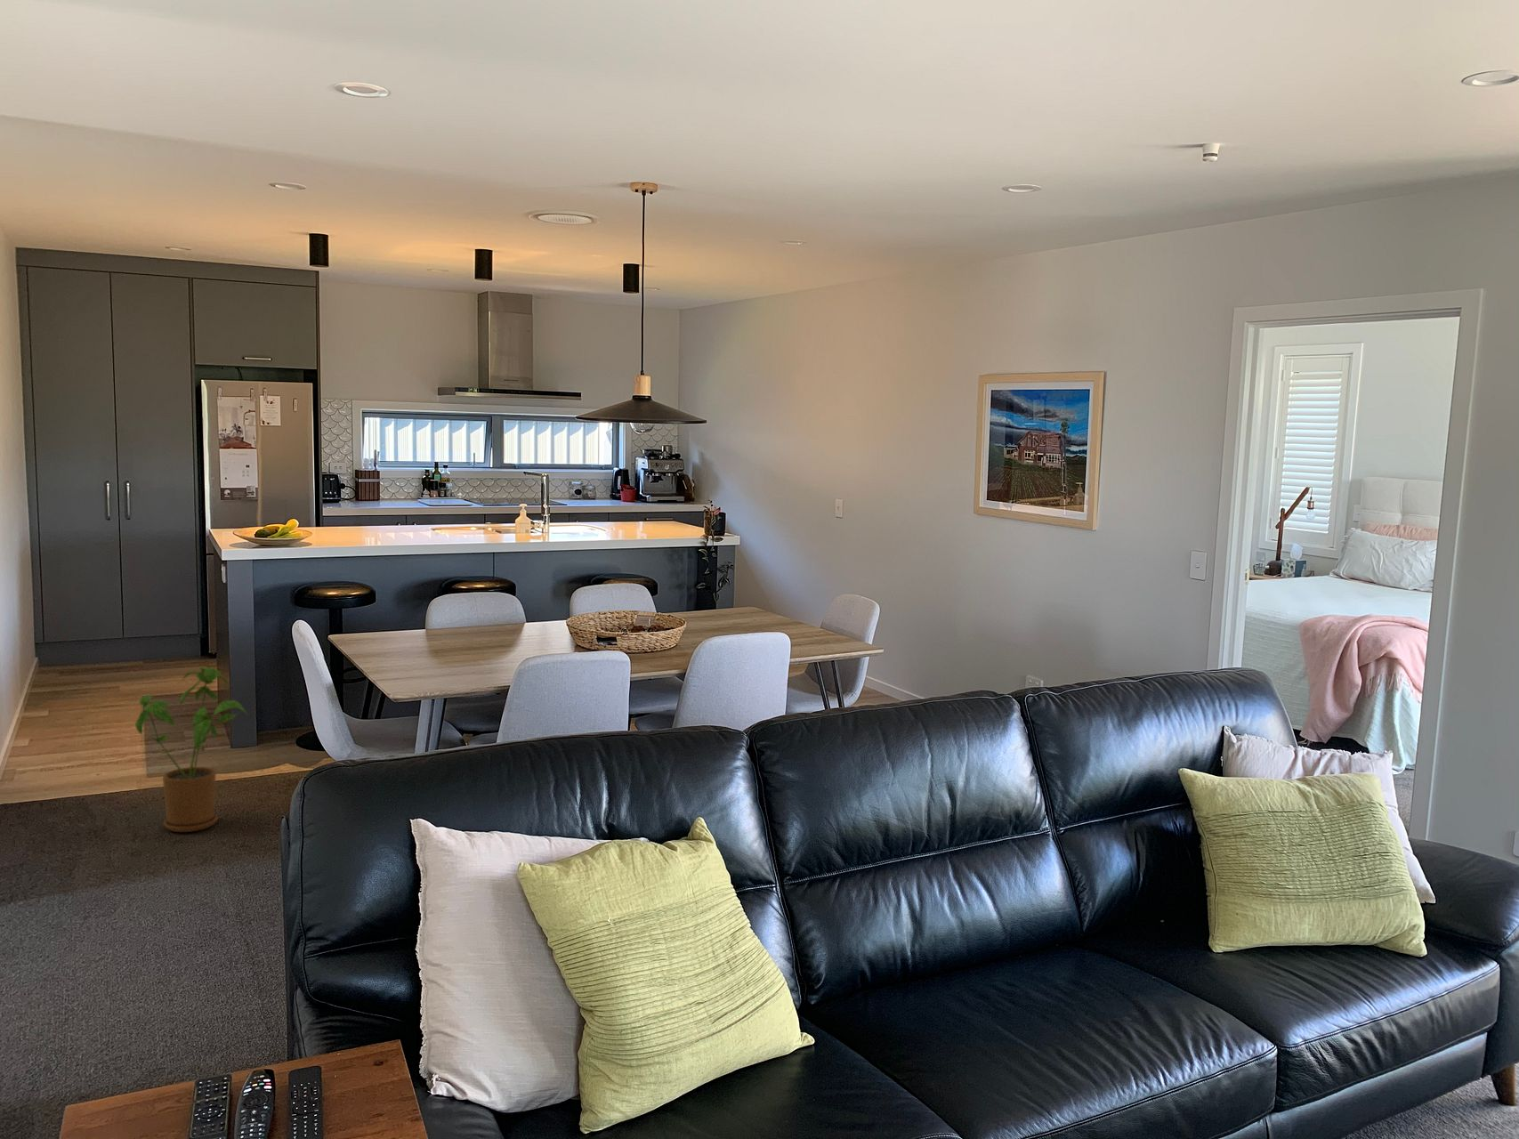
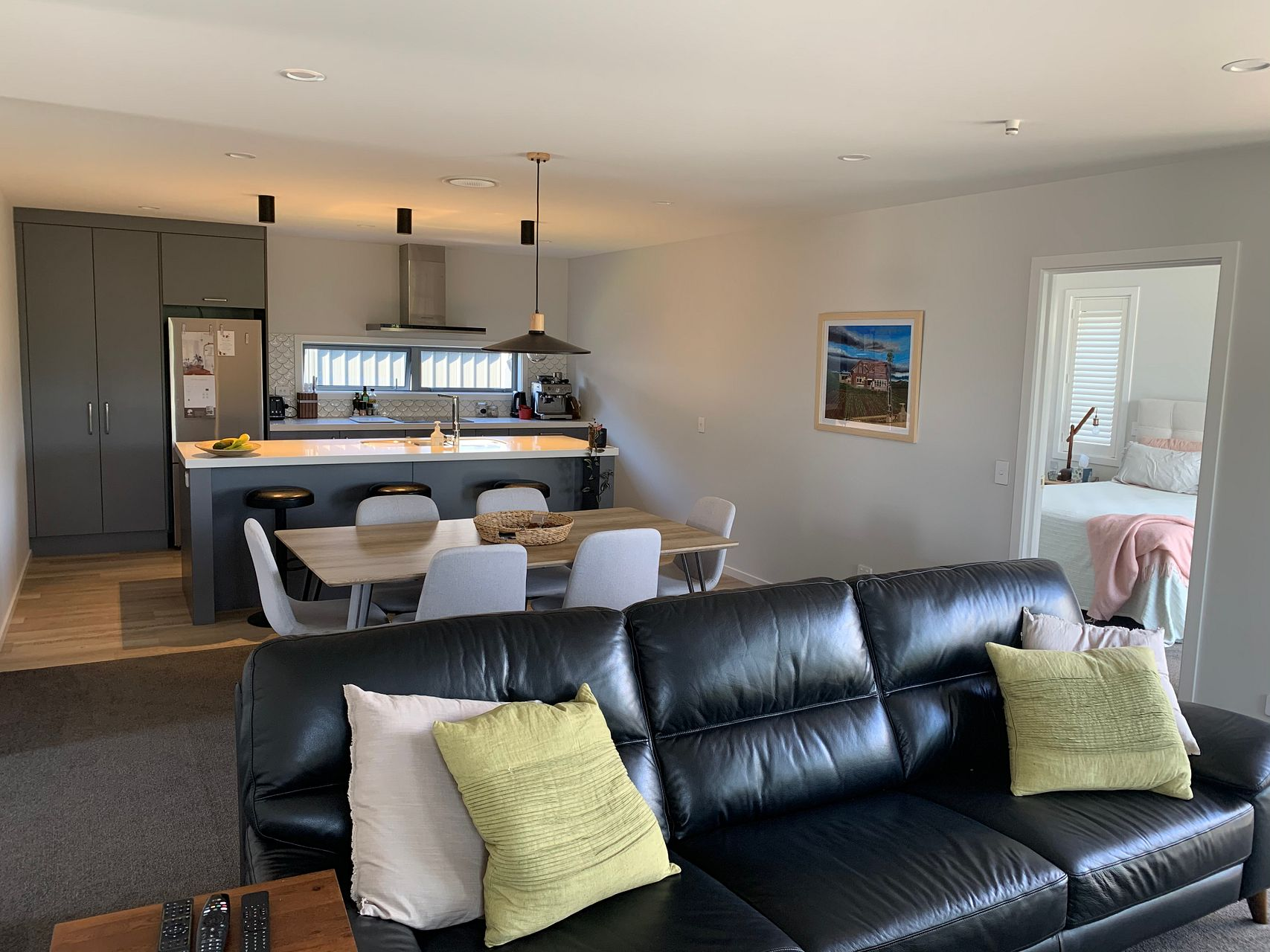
- house plant (196, 748)
